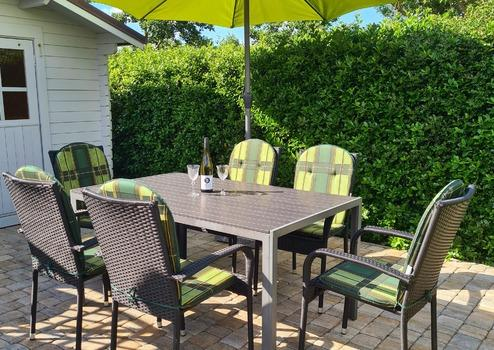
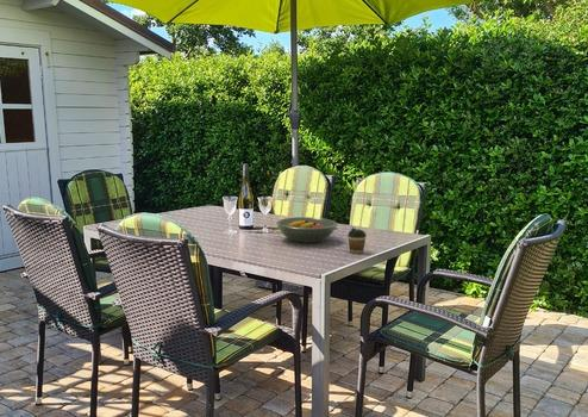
+ coffee cup (356, 239)
+ fruit bowl (306, 229)
